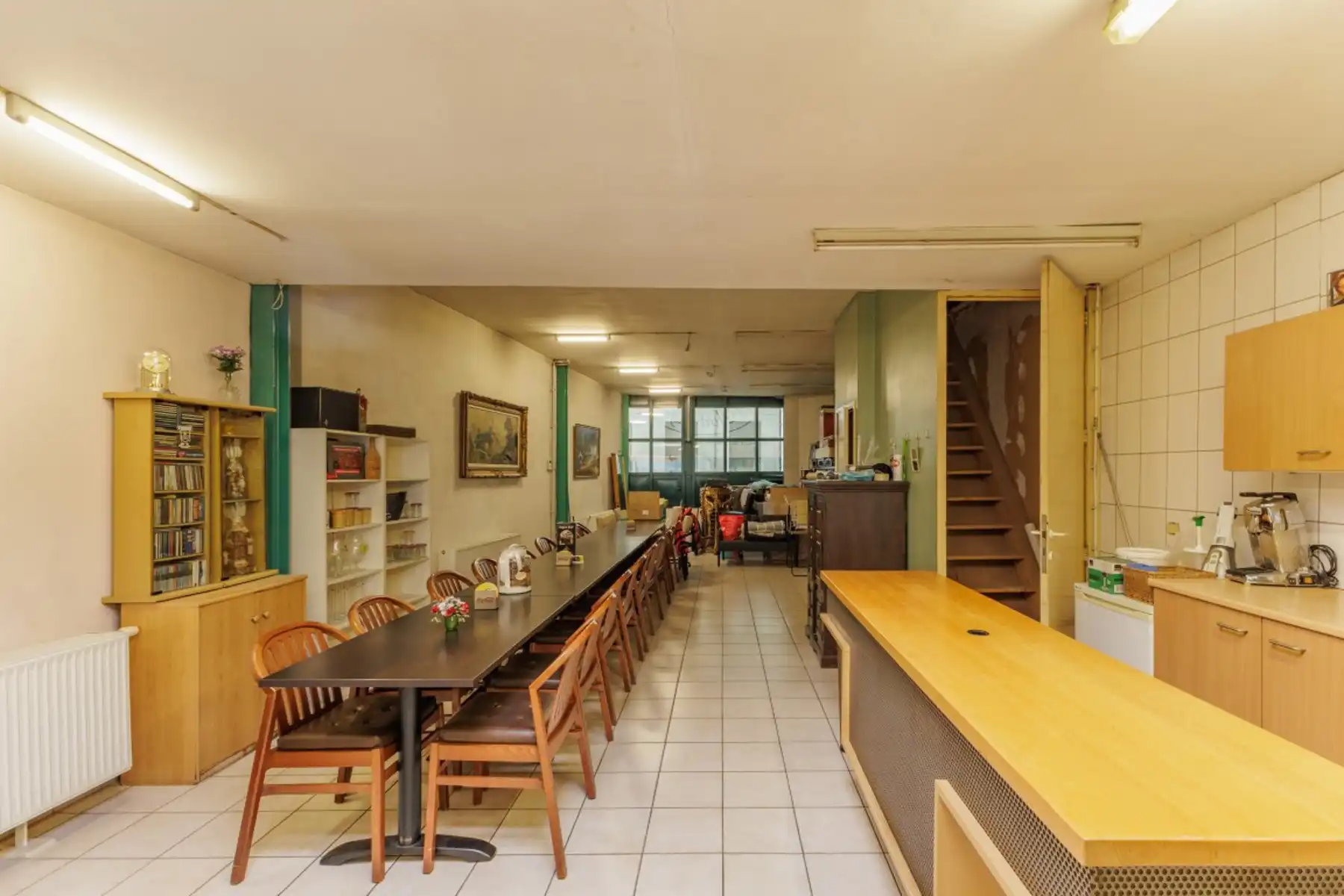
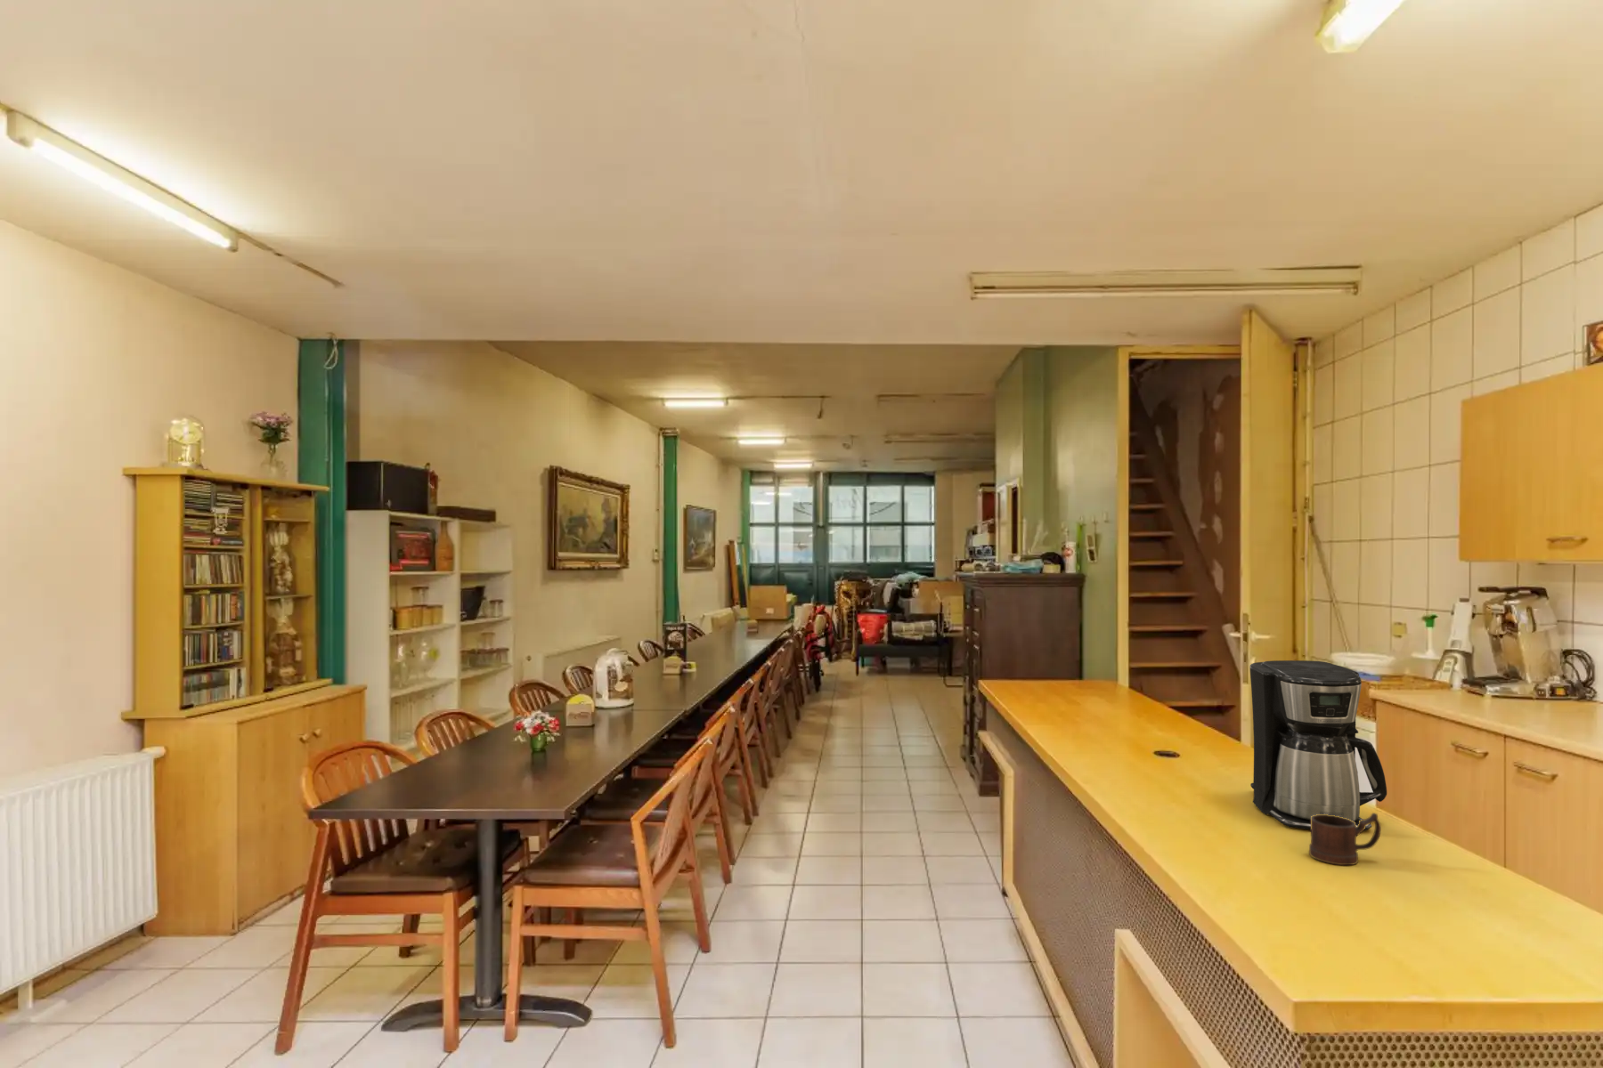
+ mug (1344, 834)
+ coffee maker (1313, 737)
